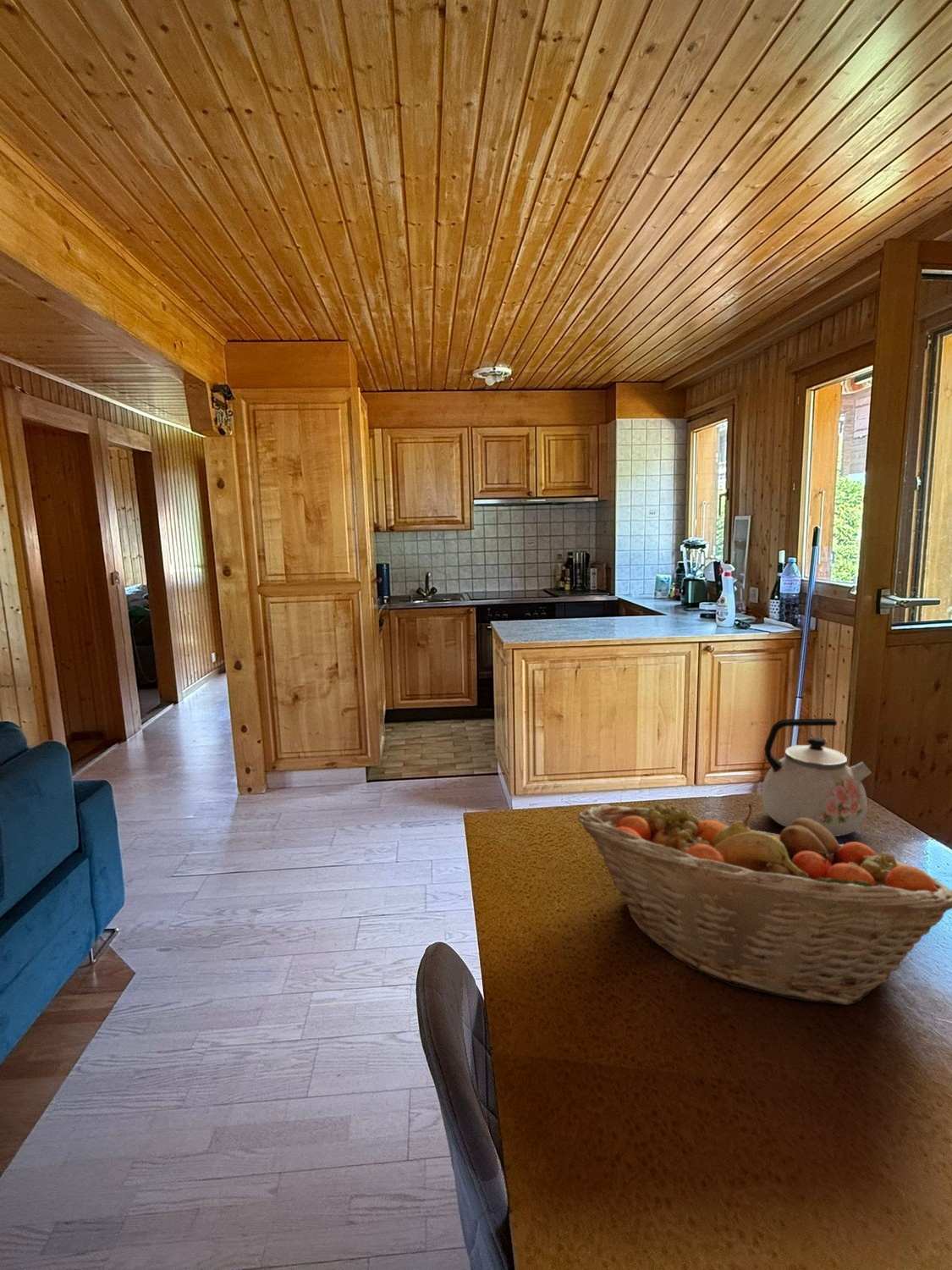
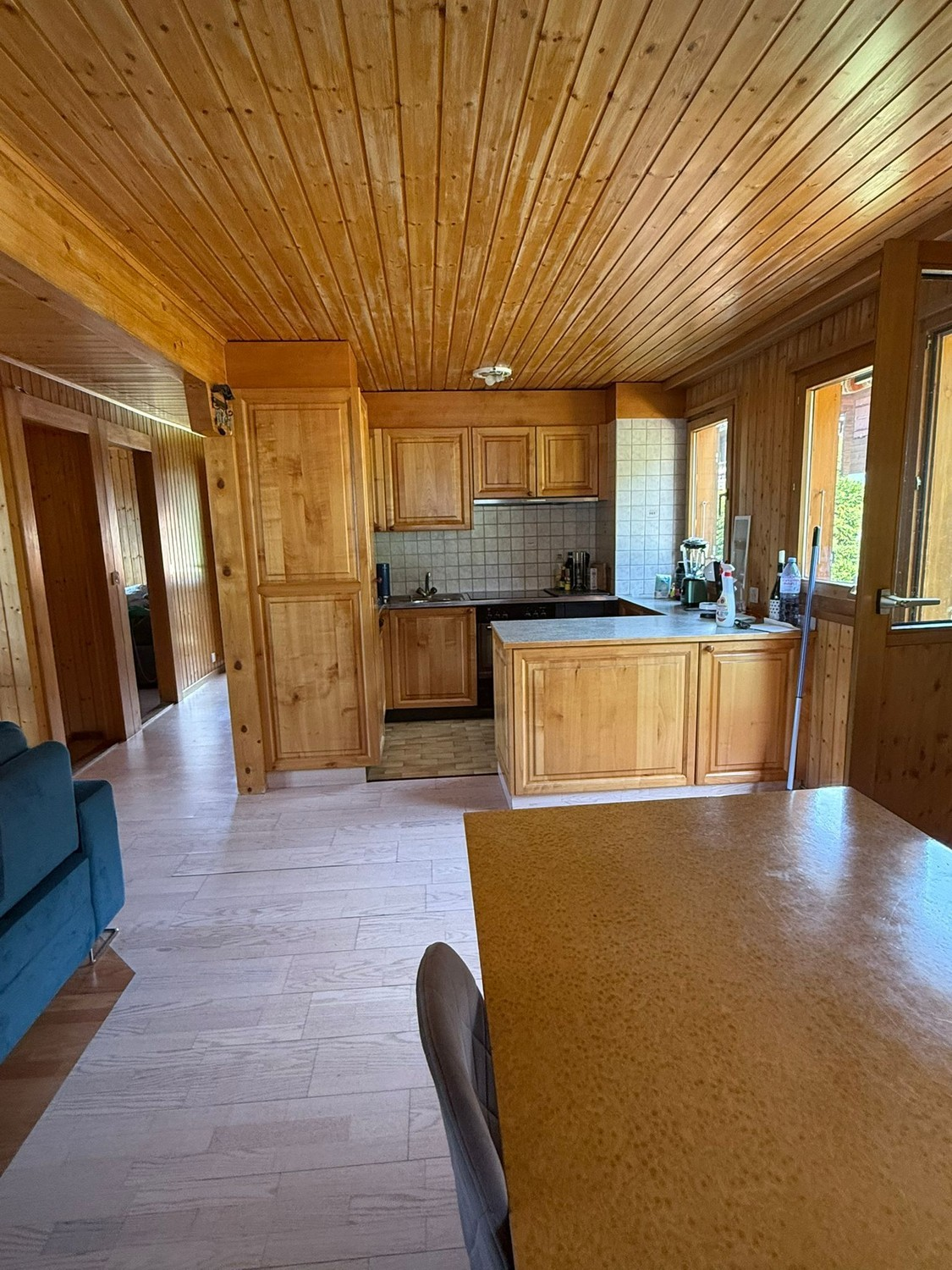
- kettle (815, 770)
- fruit basket (745, 872)
